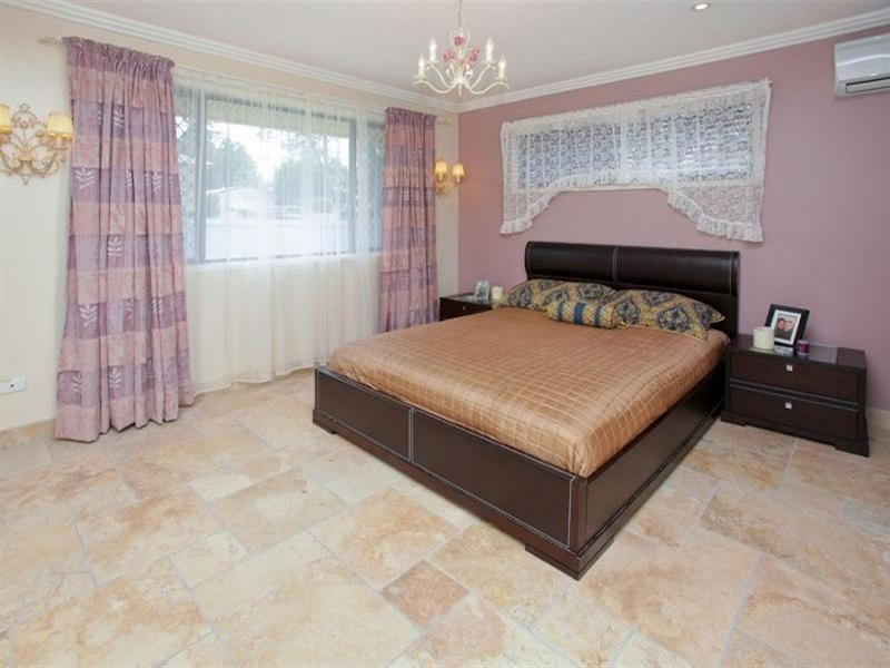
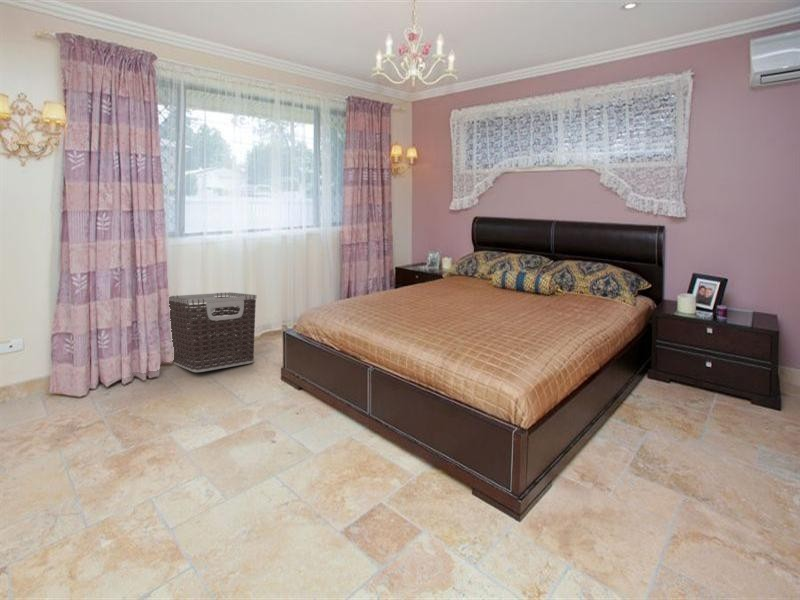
+ clothes hamper (212, 329)
